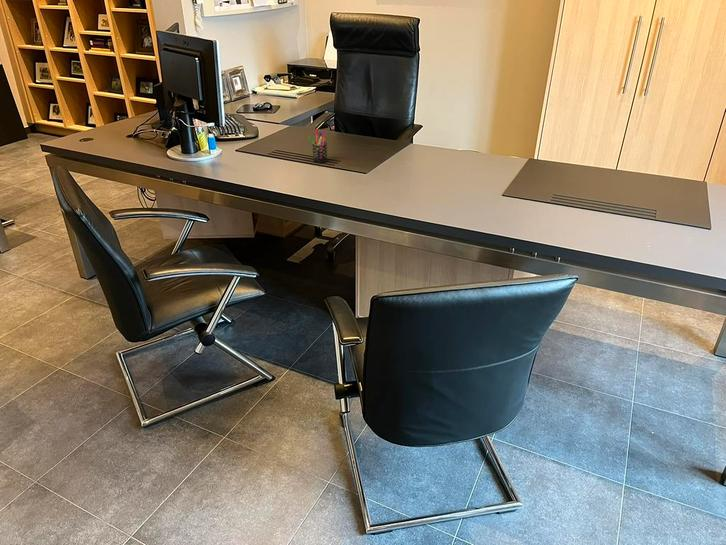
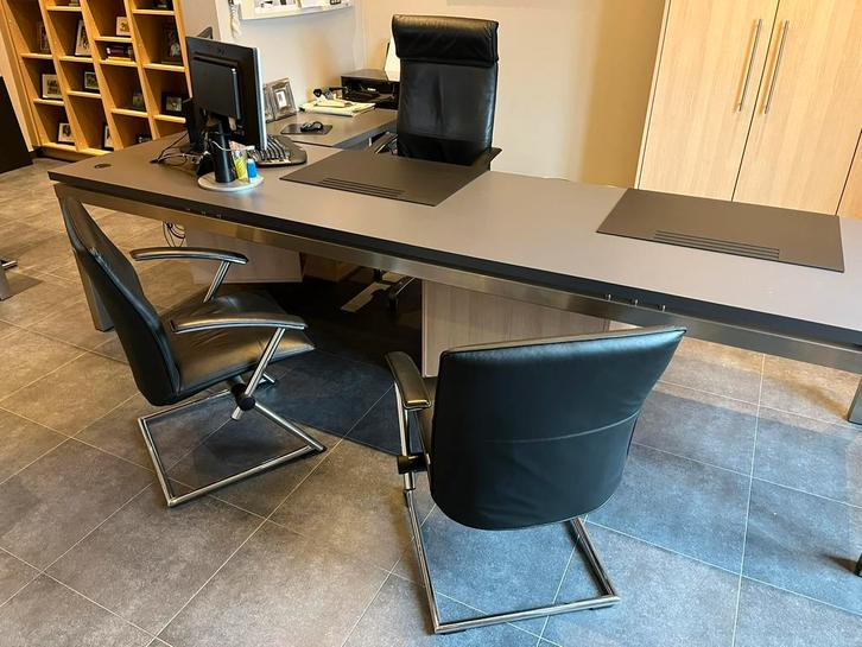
- pen holder (317, 145)
